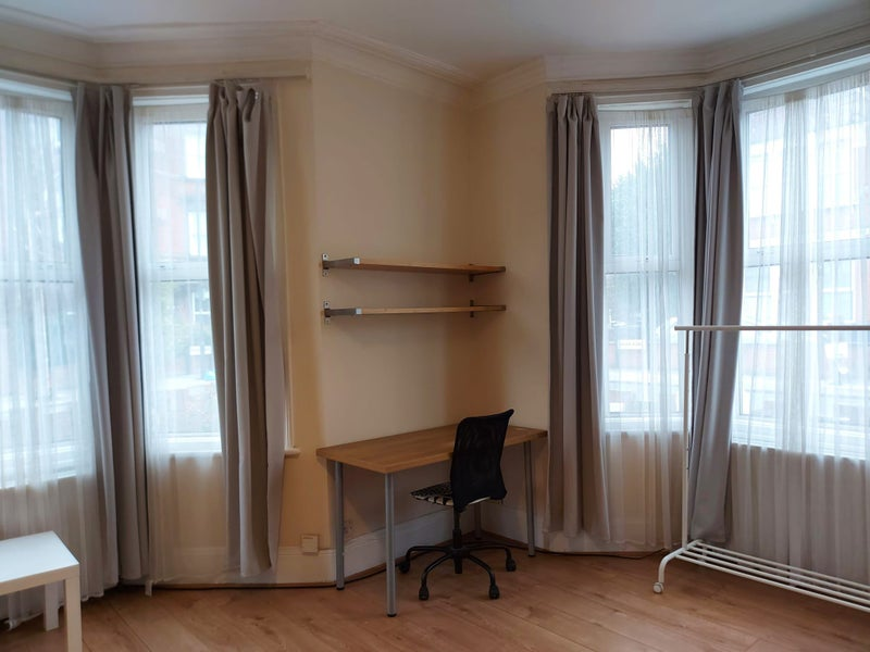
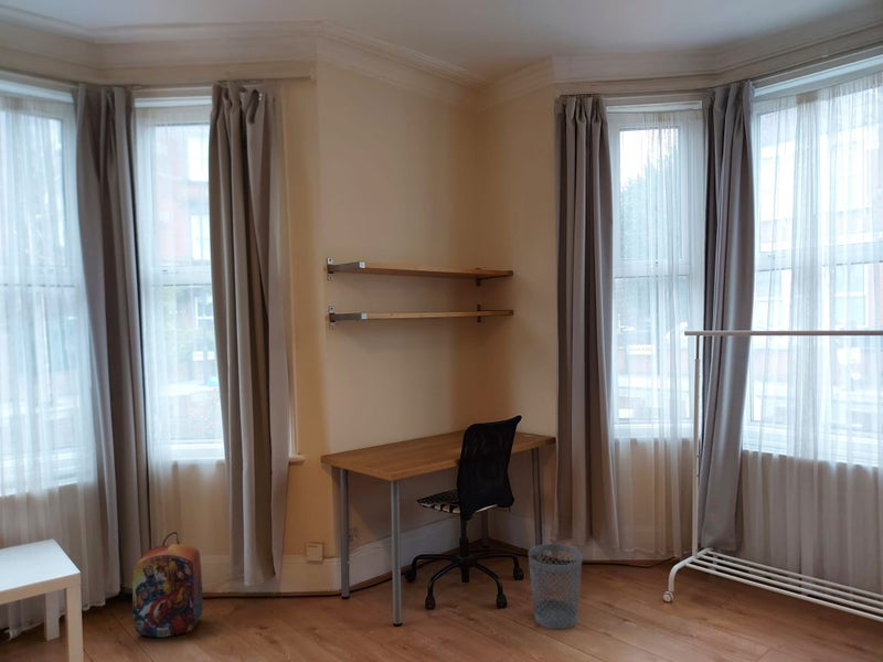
+ wastebasket (555, 586)
+ backpack (169, 584)
